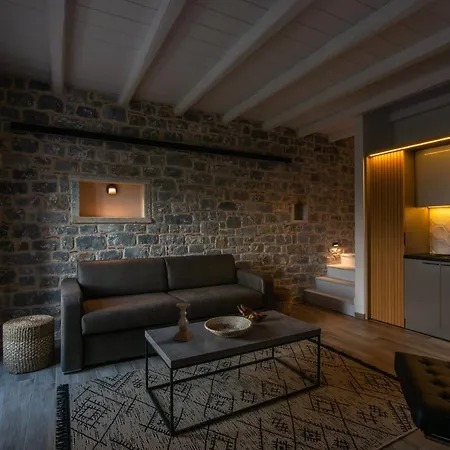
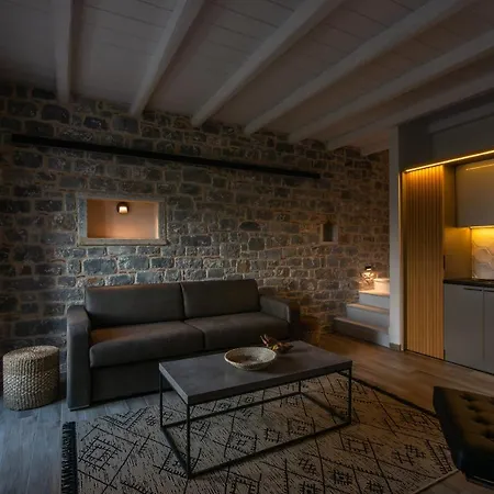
- candle holder (183, 321)
